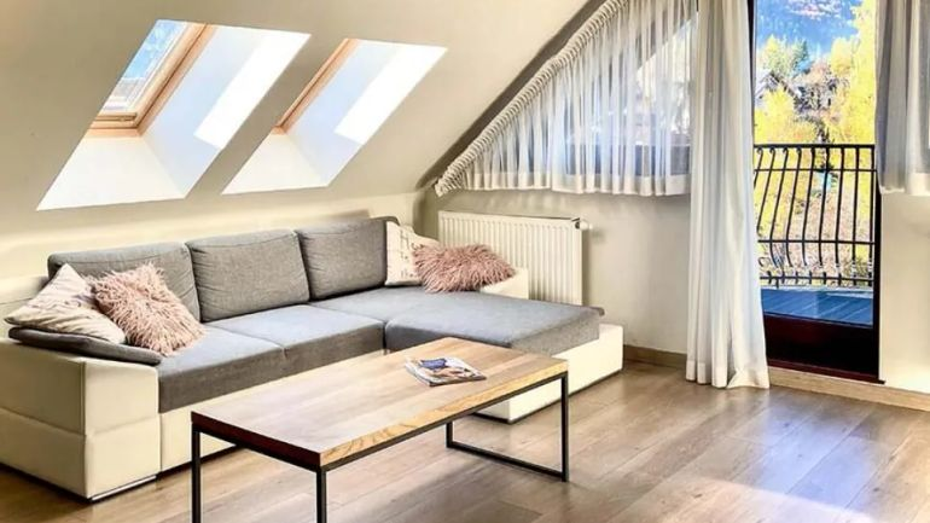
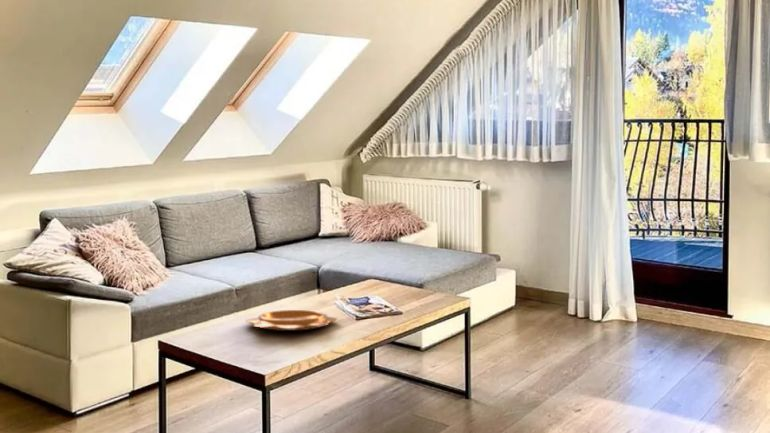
+ decorative bowl (291, 319)
